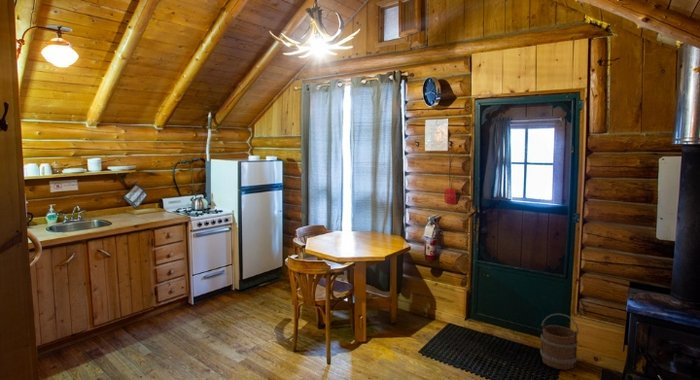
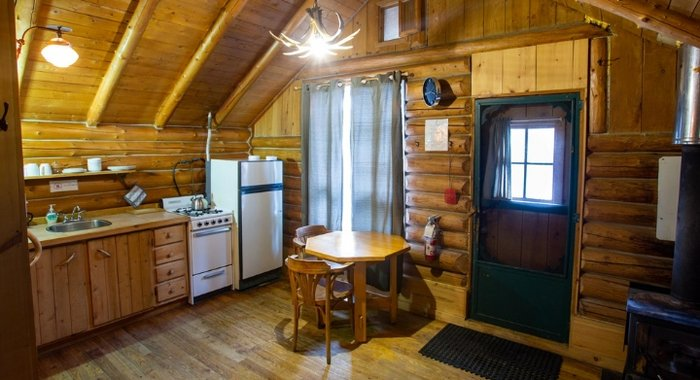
- bucket (559, 339)
